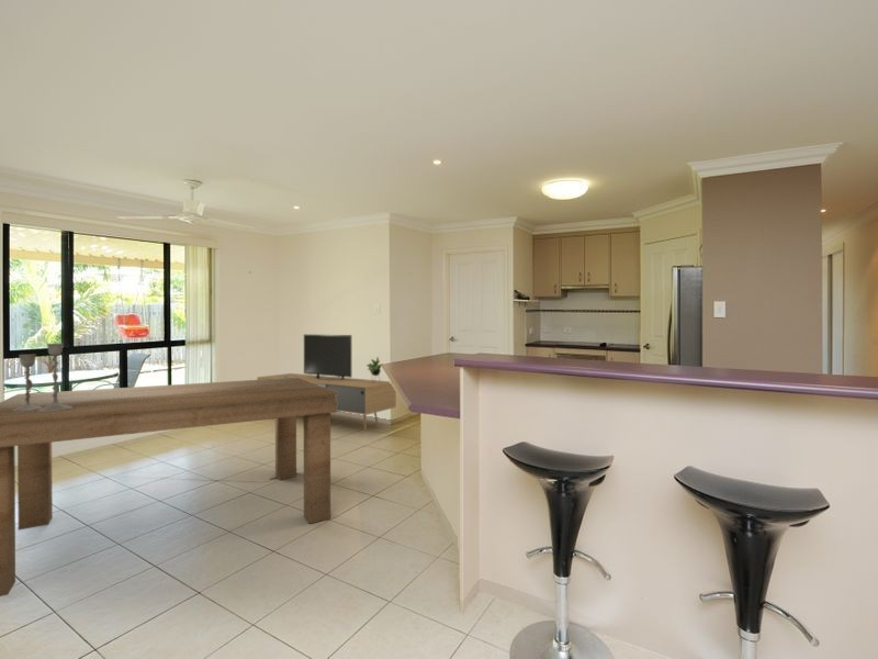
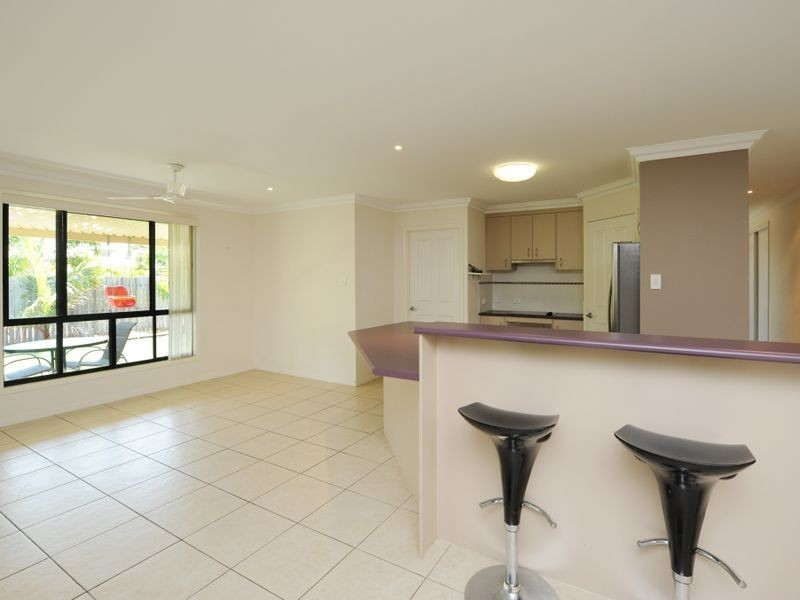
- media console (324, 378)
- candlestick (53, 376)
- dining table (177, 428)
